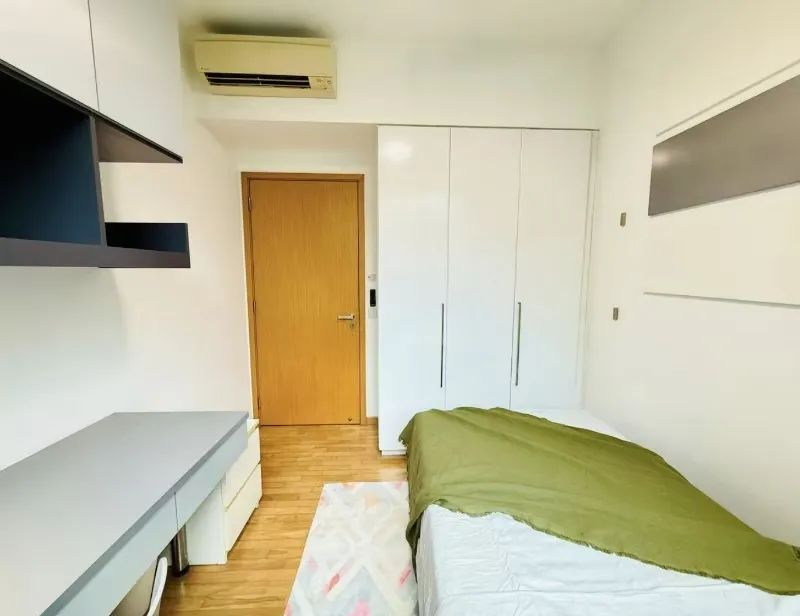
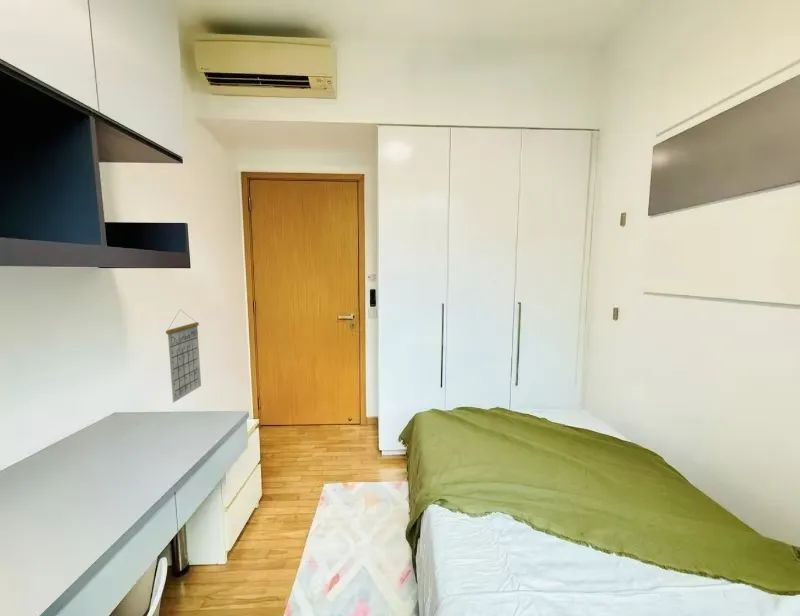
+ calendar (185, 352)
